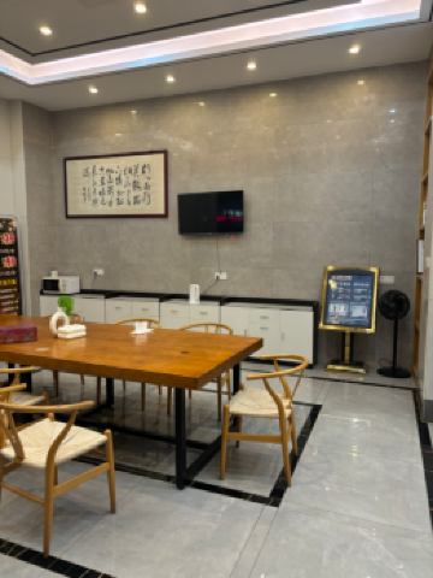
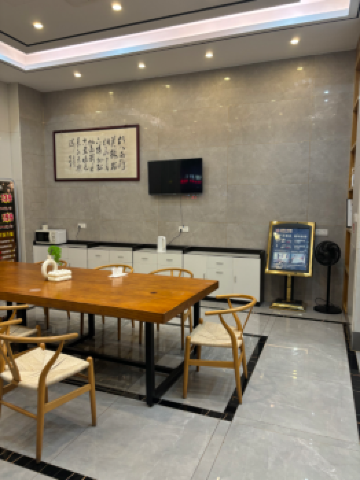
- tissue box (16, 332)
